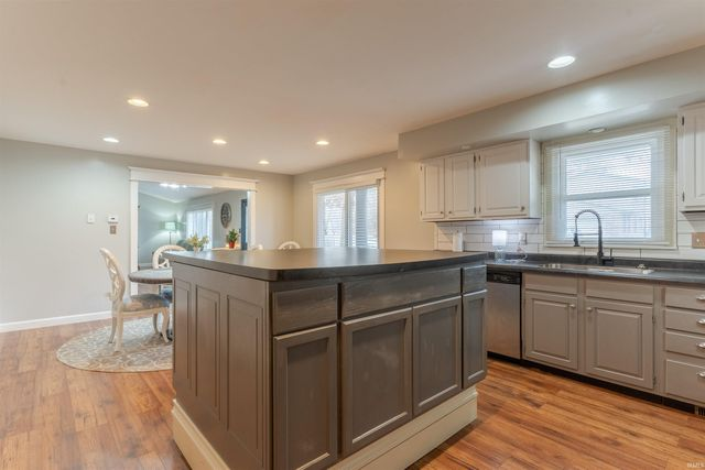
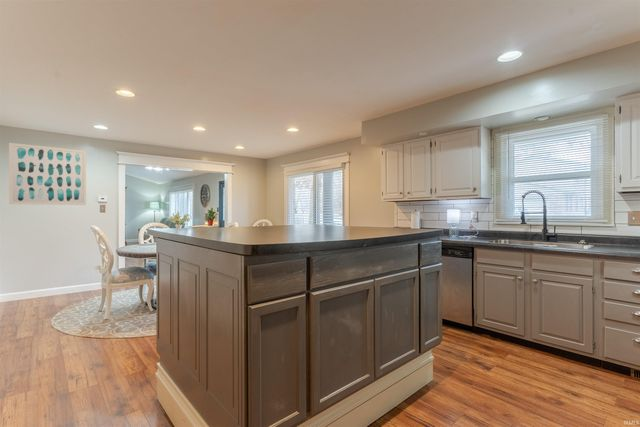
+ wall art (49, 175)
